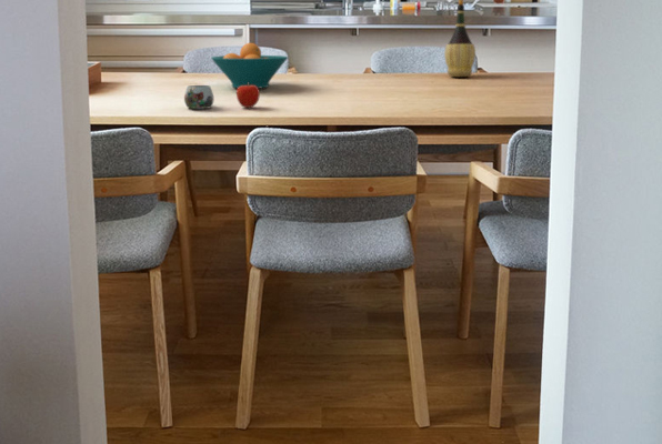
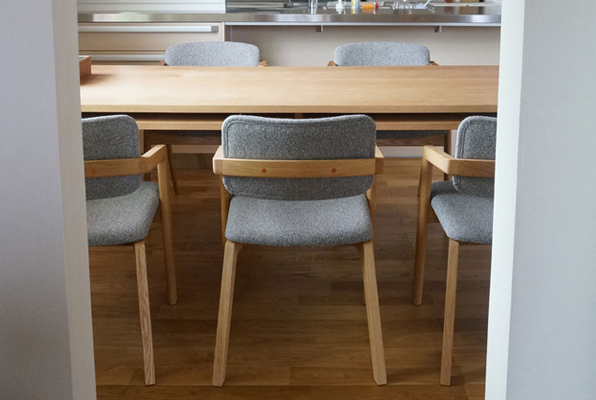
- mug (200, 95)
- fruit (248, 94)
- wine bottle (460, 38)
- fruit bowl (250, 64)
